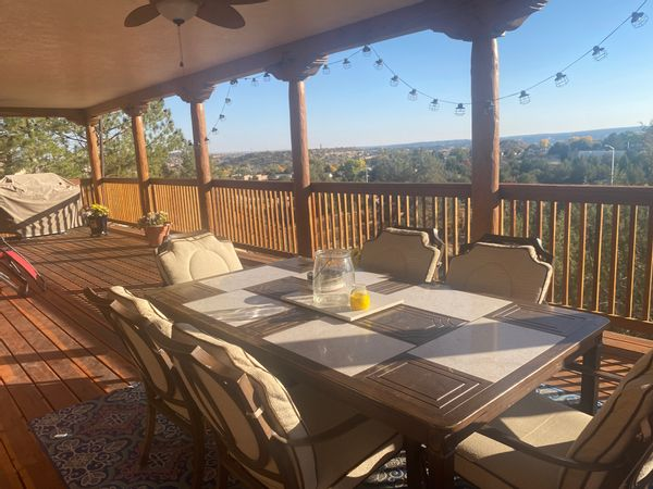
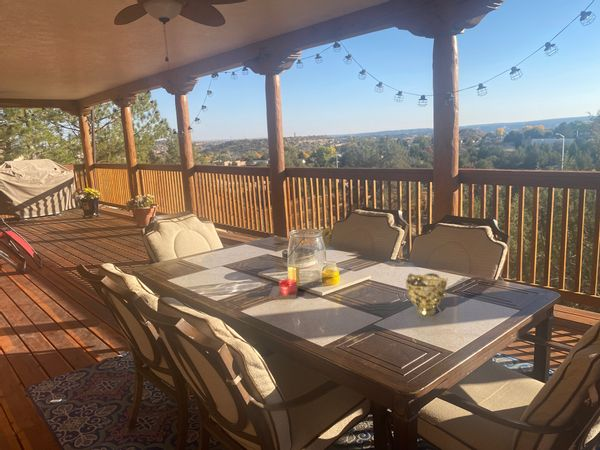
+ decorative bowl (426, 295)
+ candle (284, 281)
